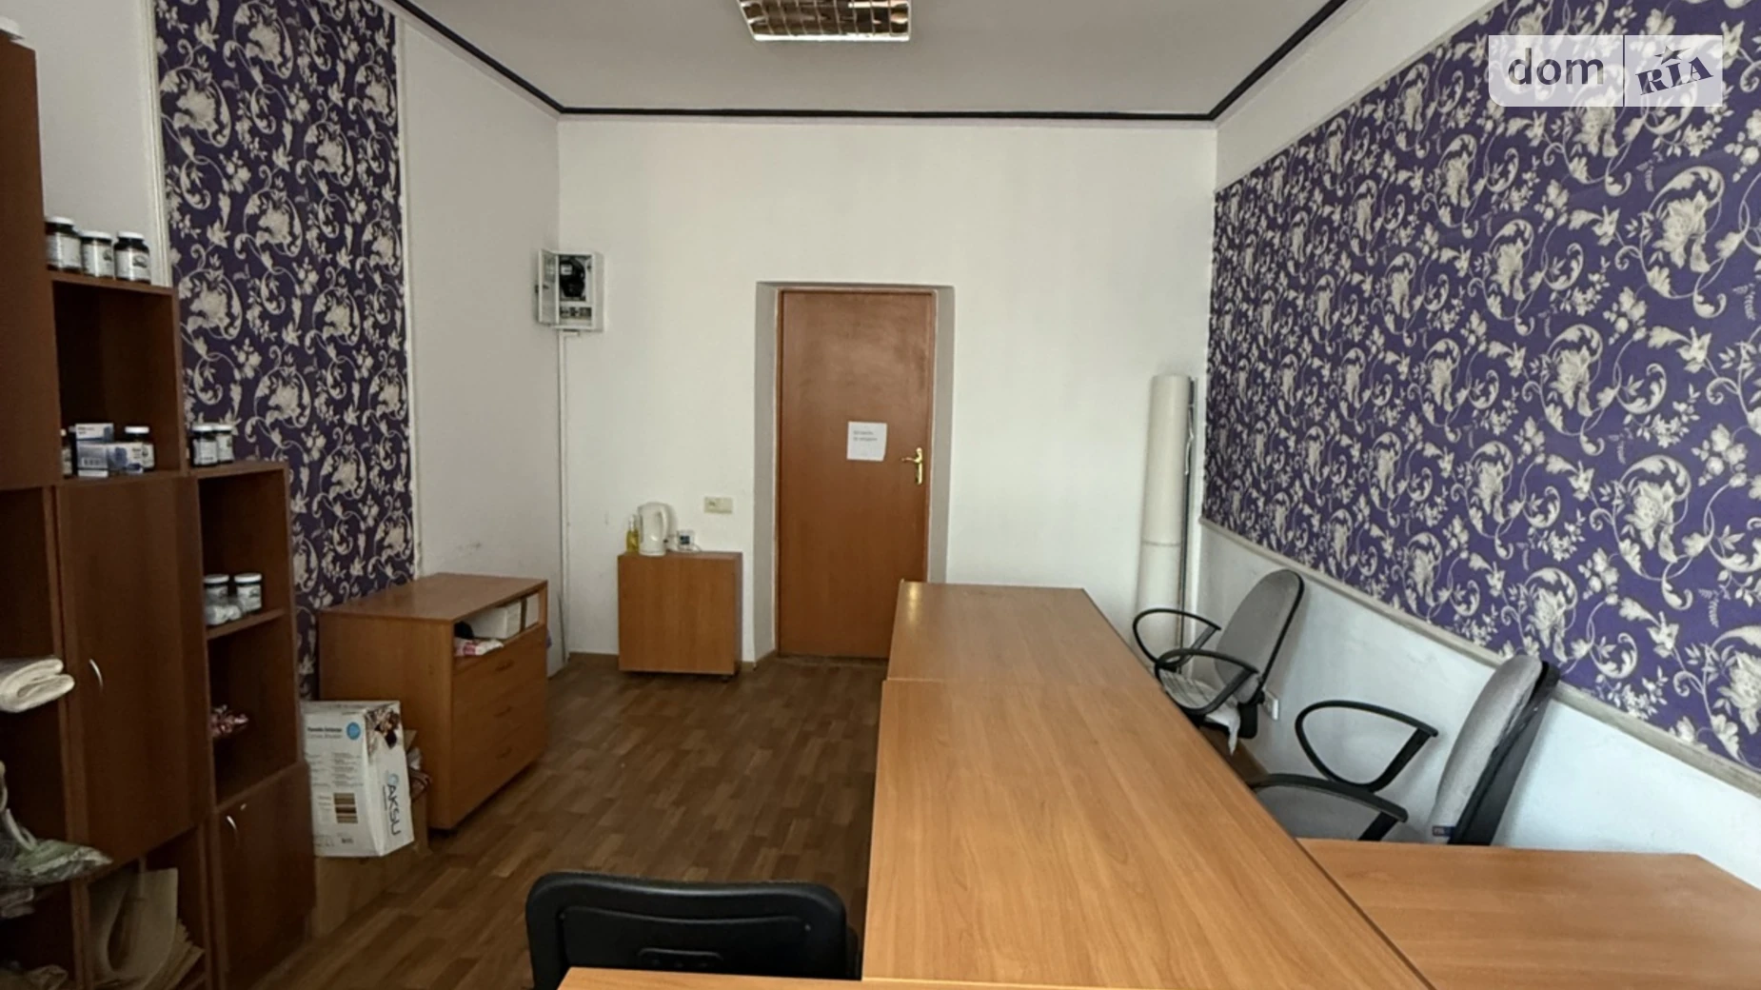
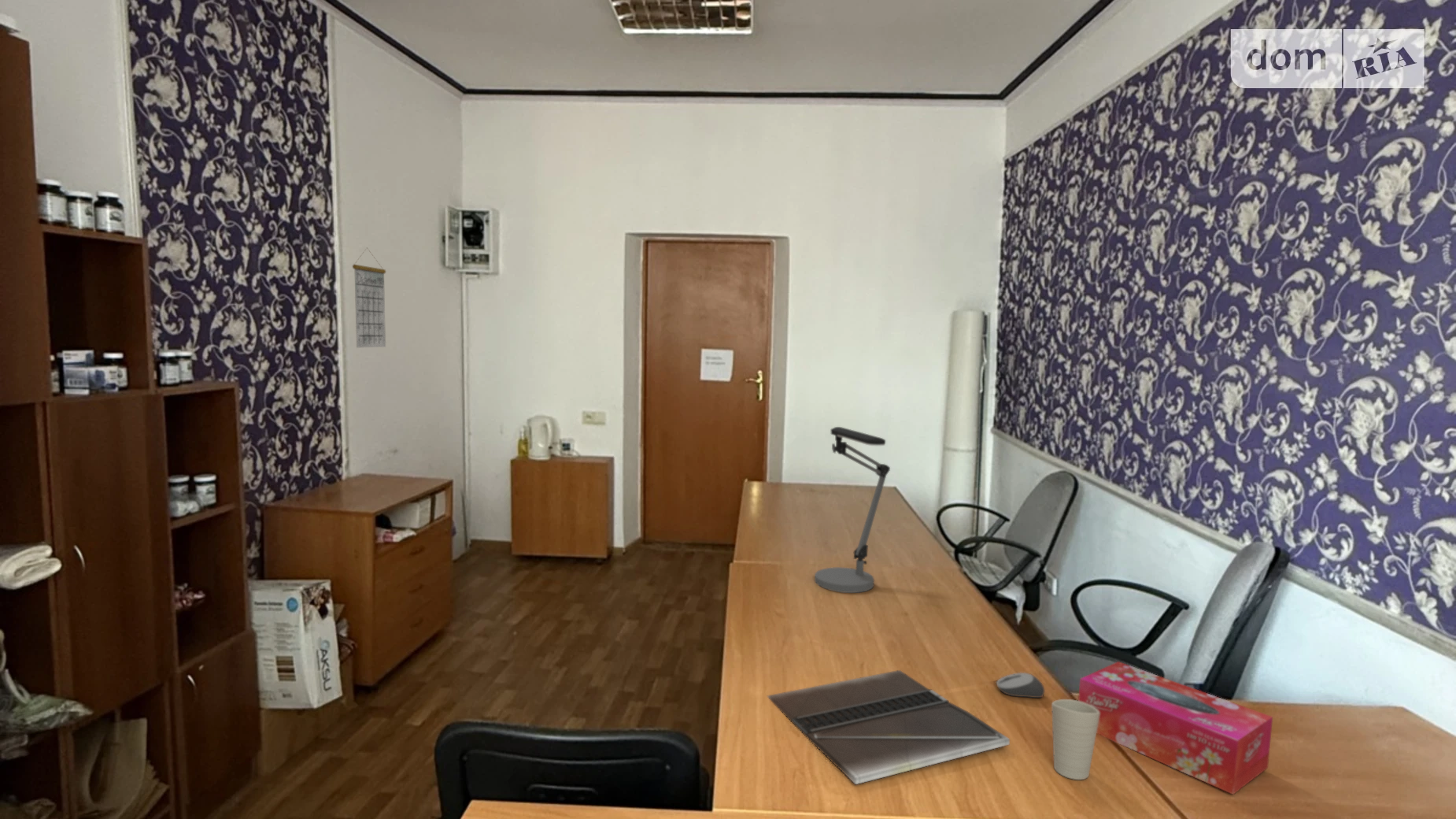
+ cup (1074, 736)
+ tissue box (1170, 721)
+ calendar (370, 298)
+ desk lamp (876, 510)
+ computer mouse (1020, 684)
+ laptop (881, 717)
